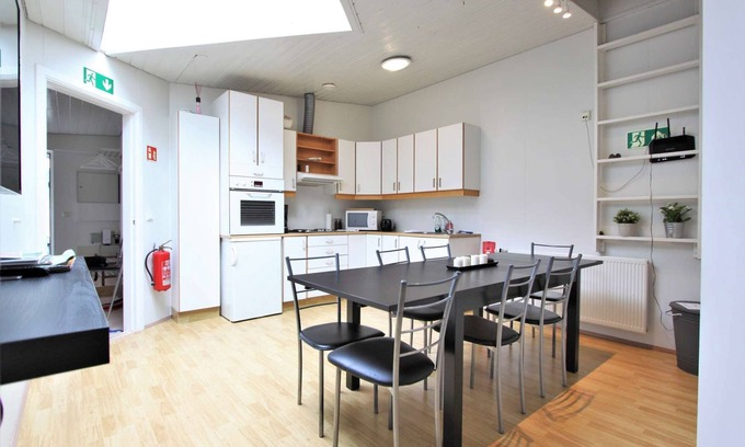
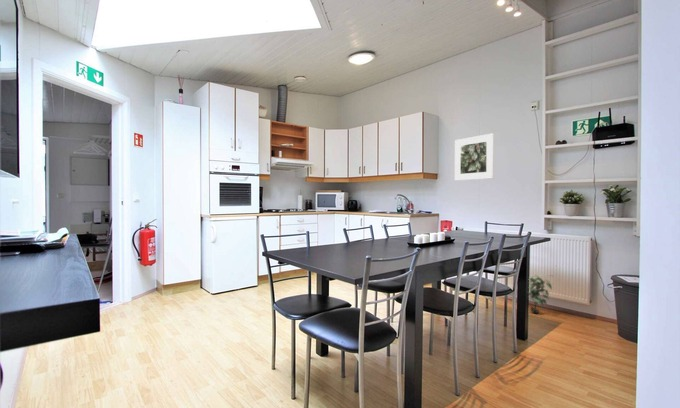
+ potted plant (537, 292)
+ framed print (473, 158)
